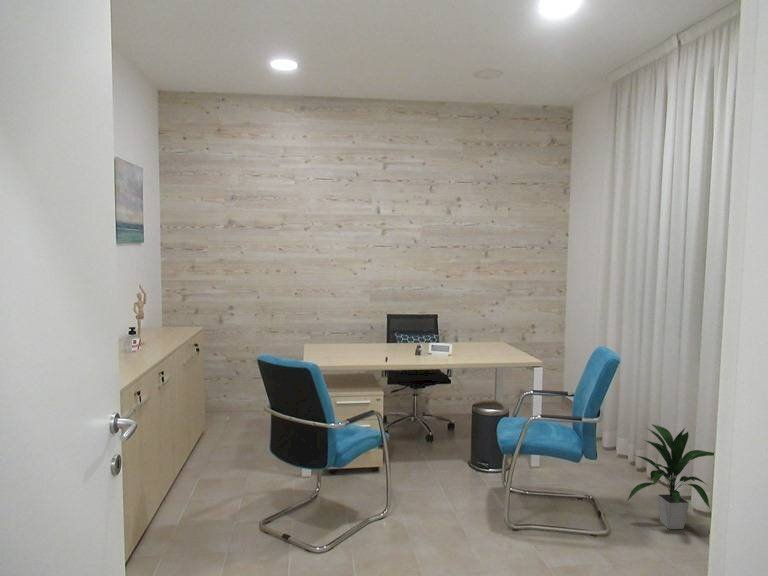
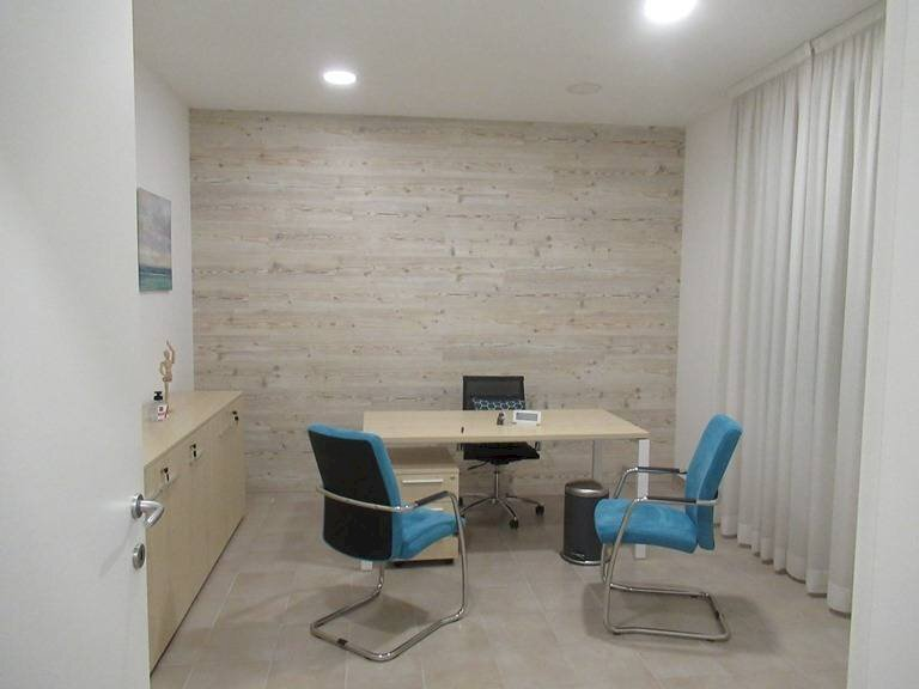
- indoor plant (669, 474)
